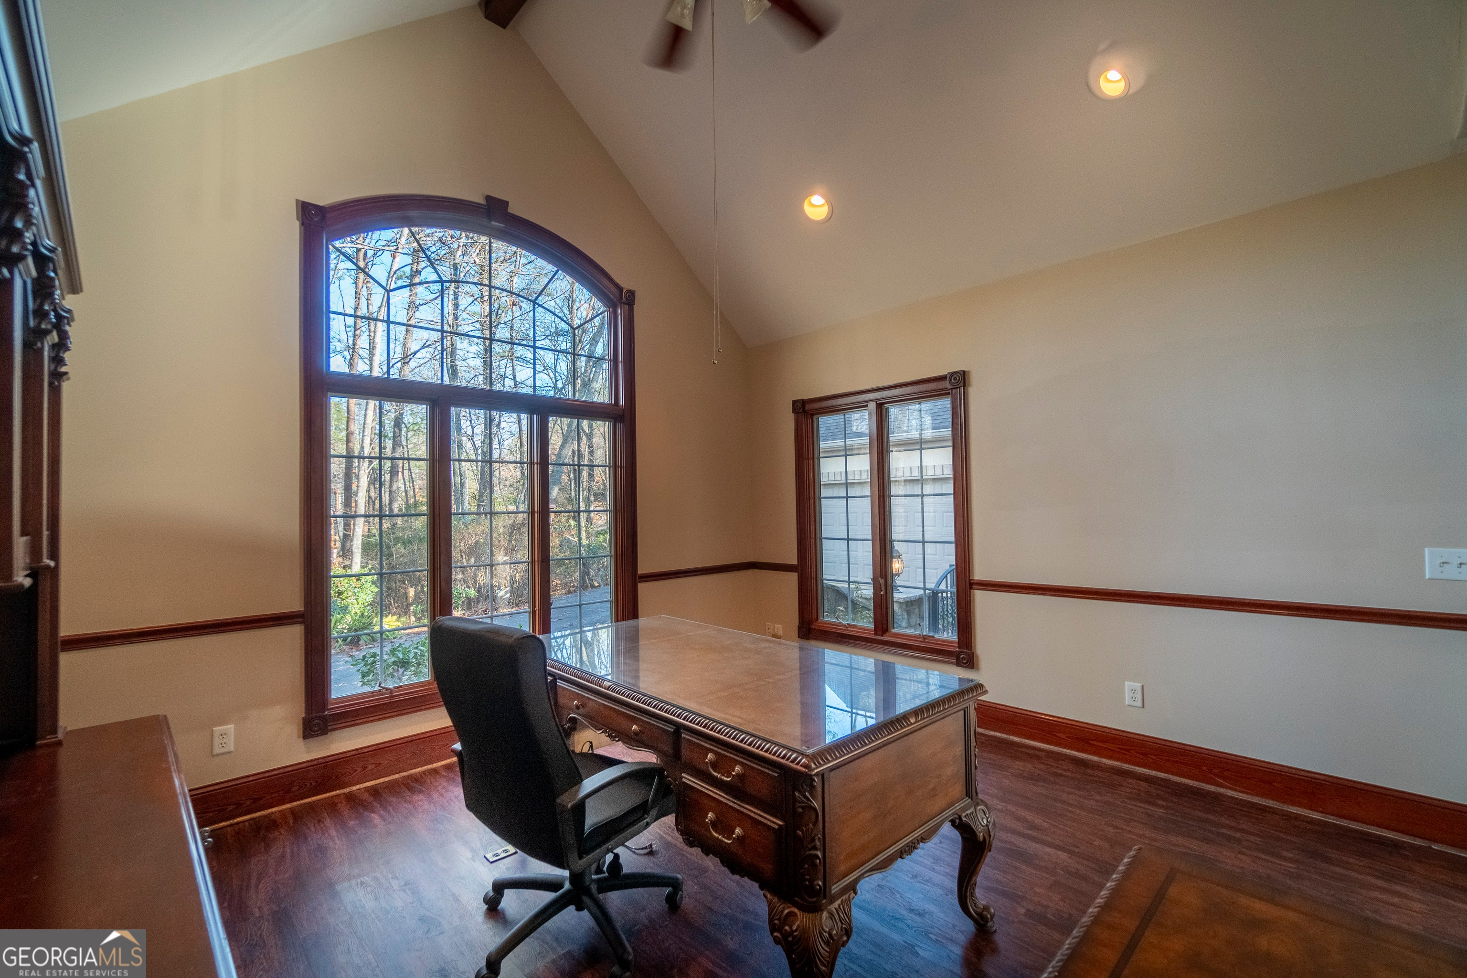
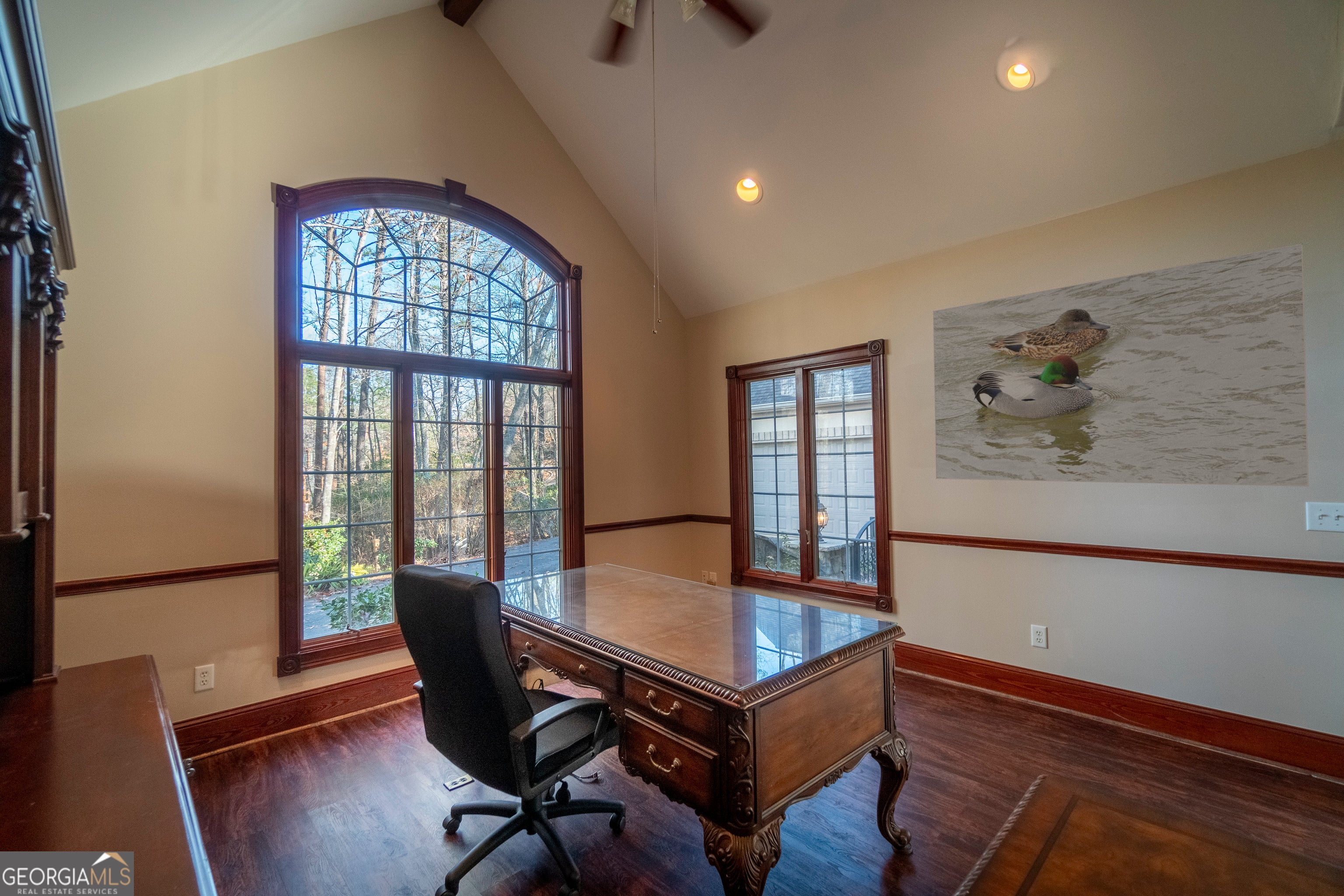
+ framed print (1086, 382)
